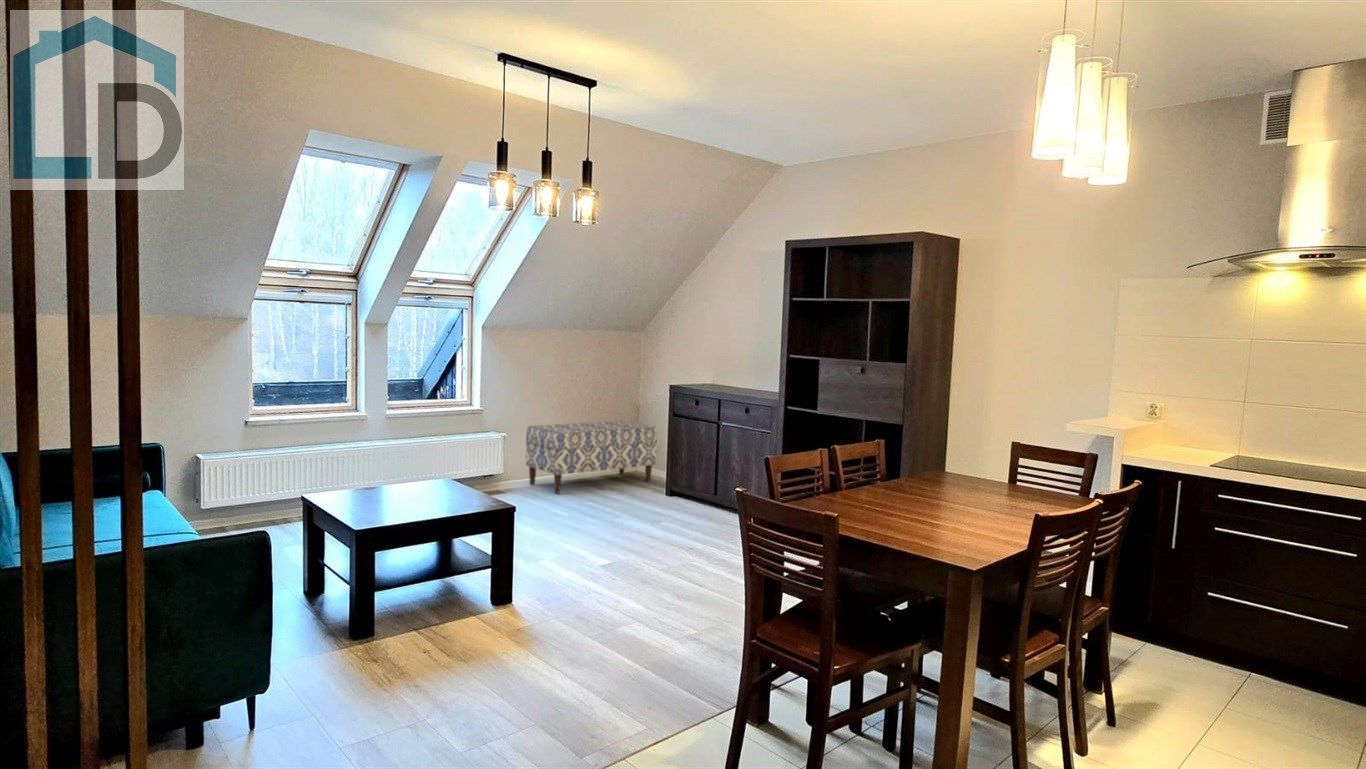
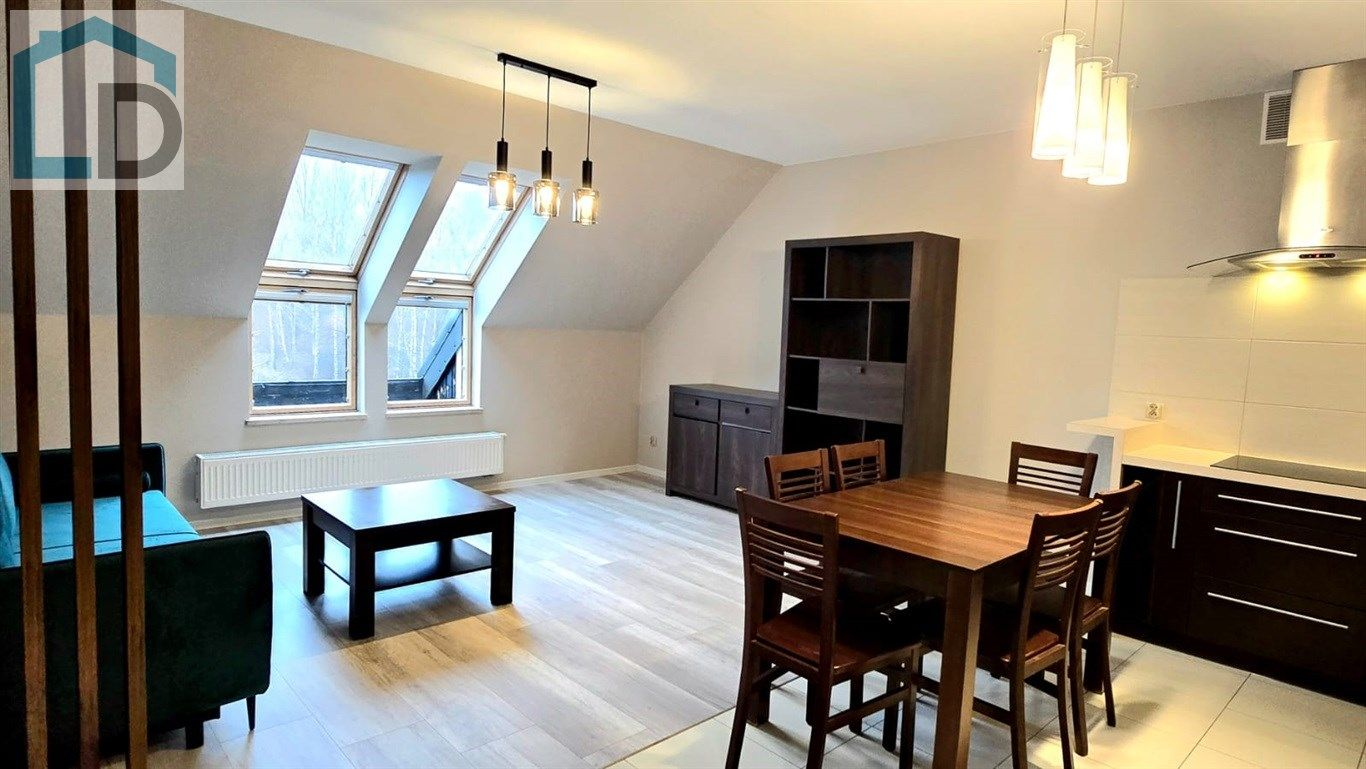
- bench (592, 454)
